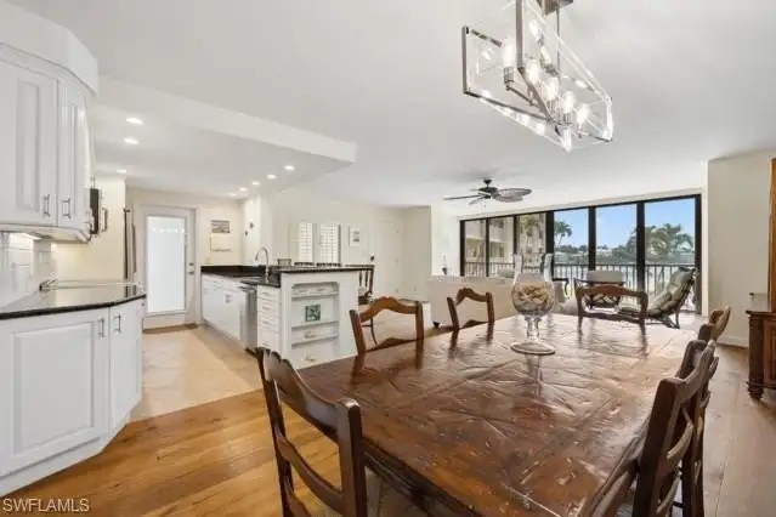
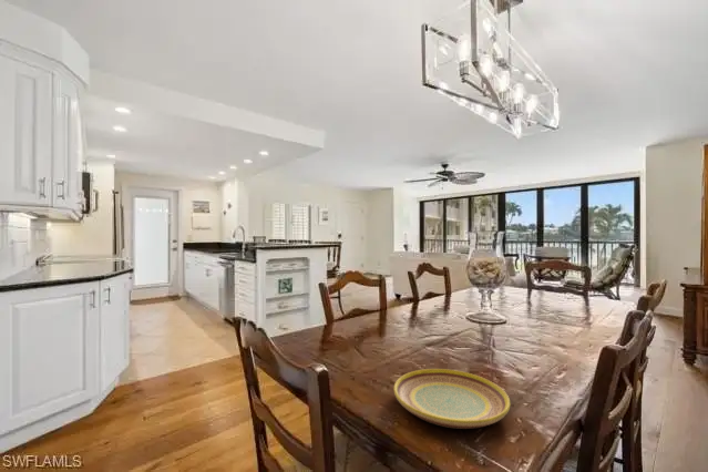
+ plate (449, 398)
